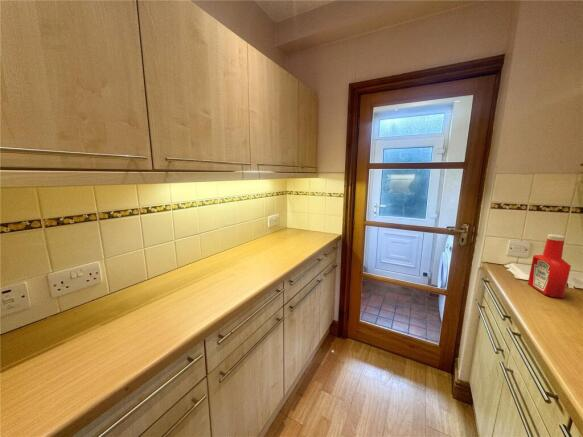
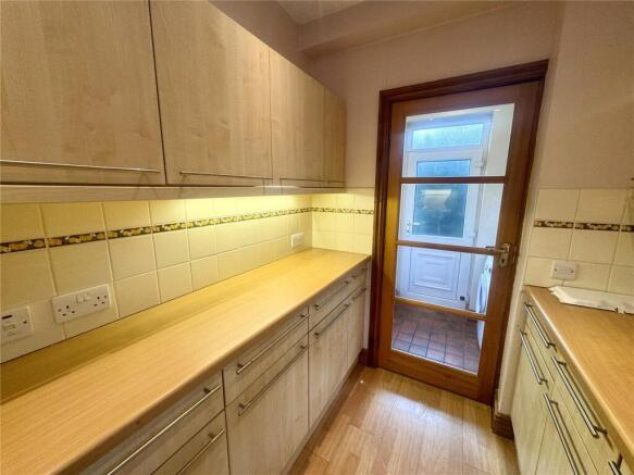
- soap bottle (550, 263)
